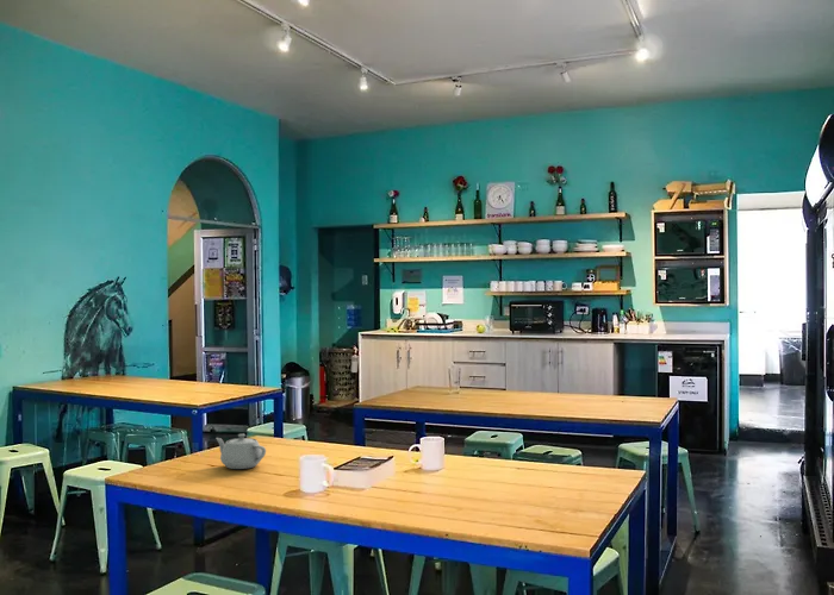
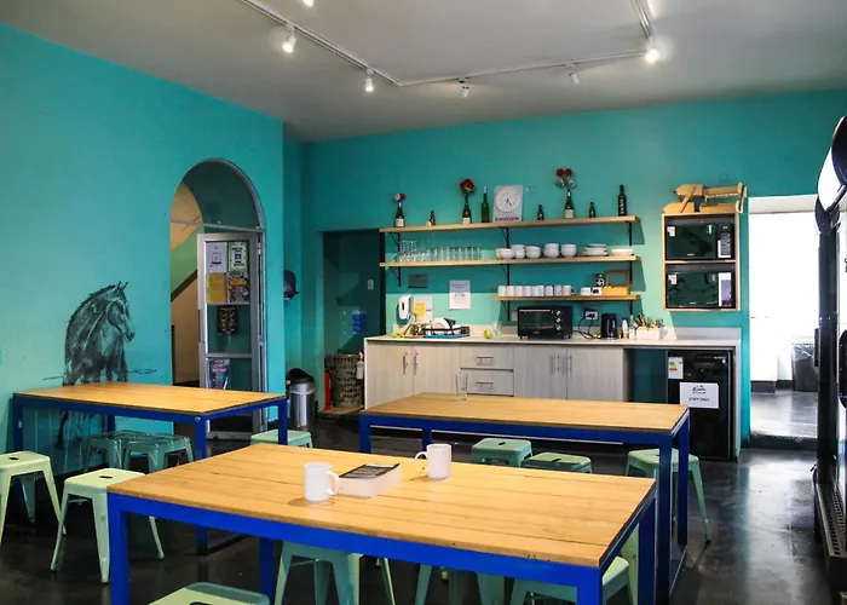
- teapot (239, 450)
